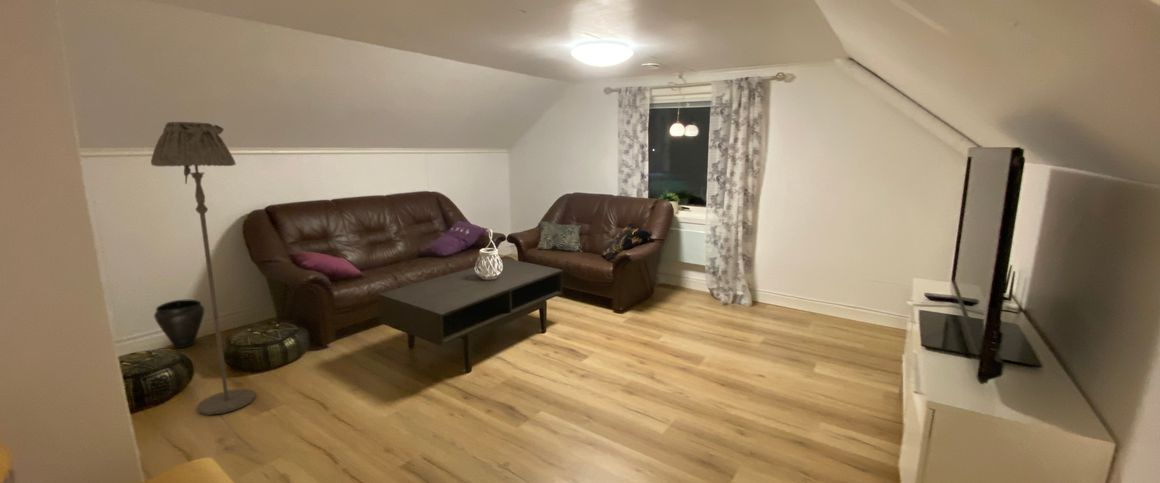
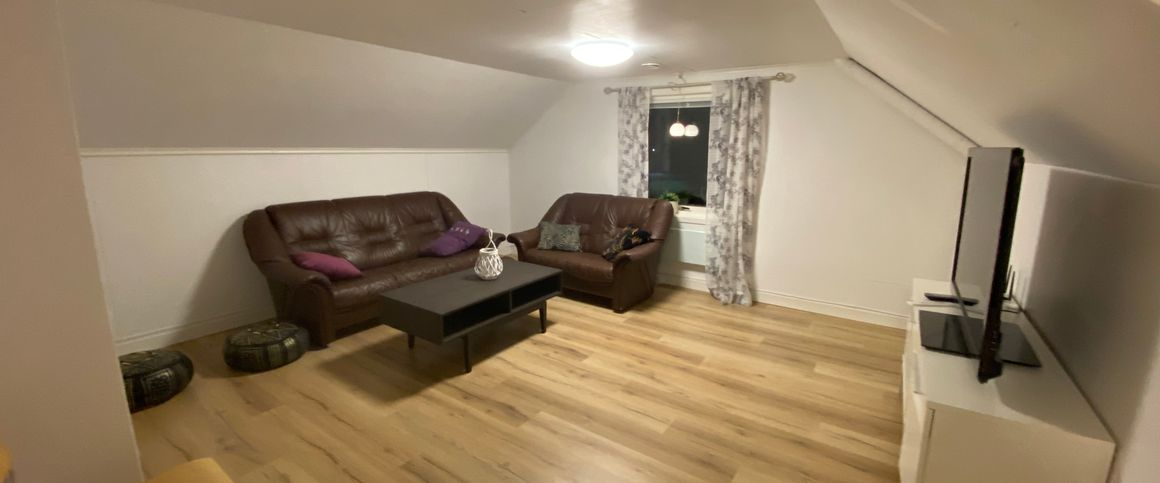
- floor lamp (209, 269)
- vase (181, 324)
